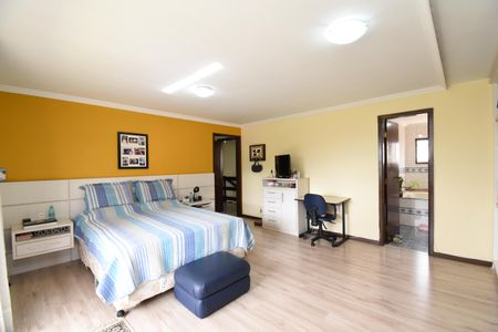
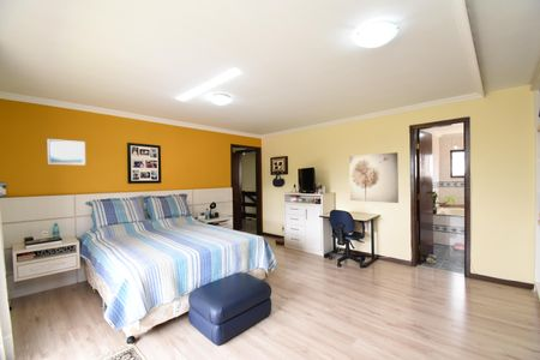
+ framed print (66, 152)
+ wall art (372, 178)
